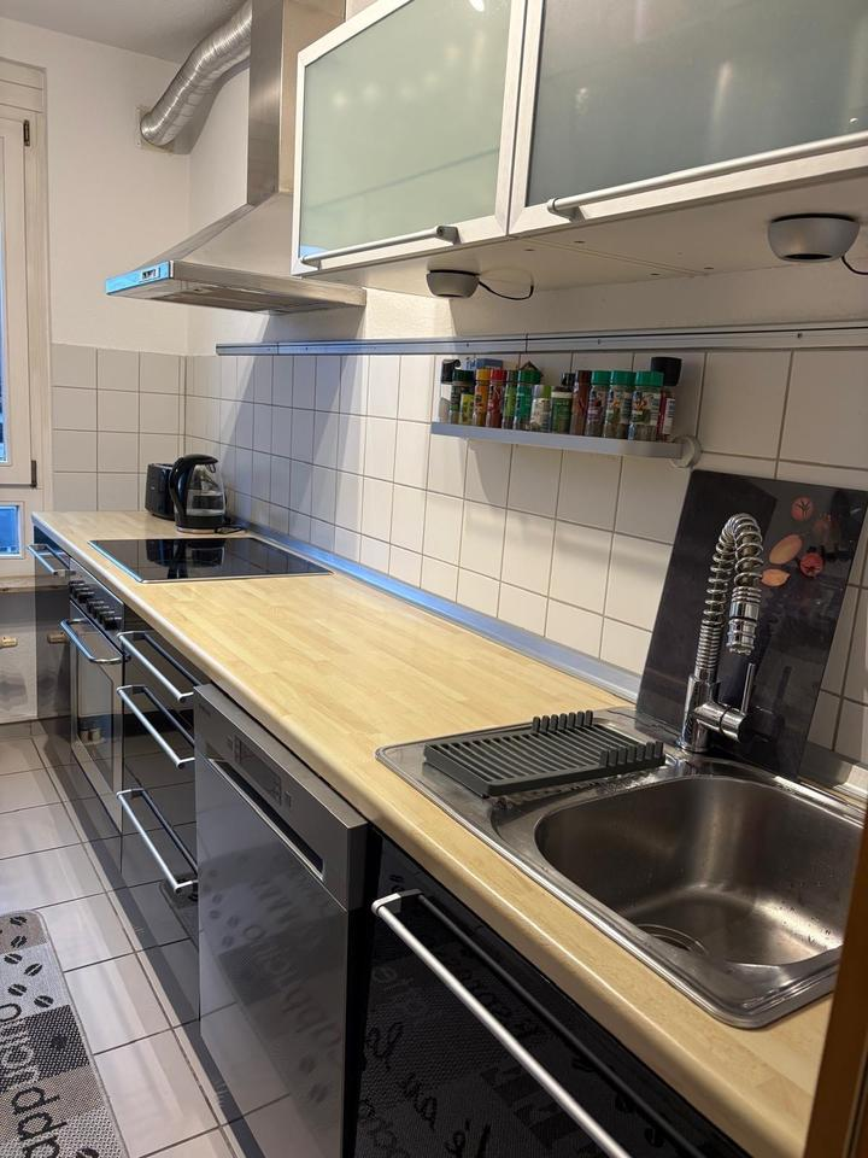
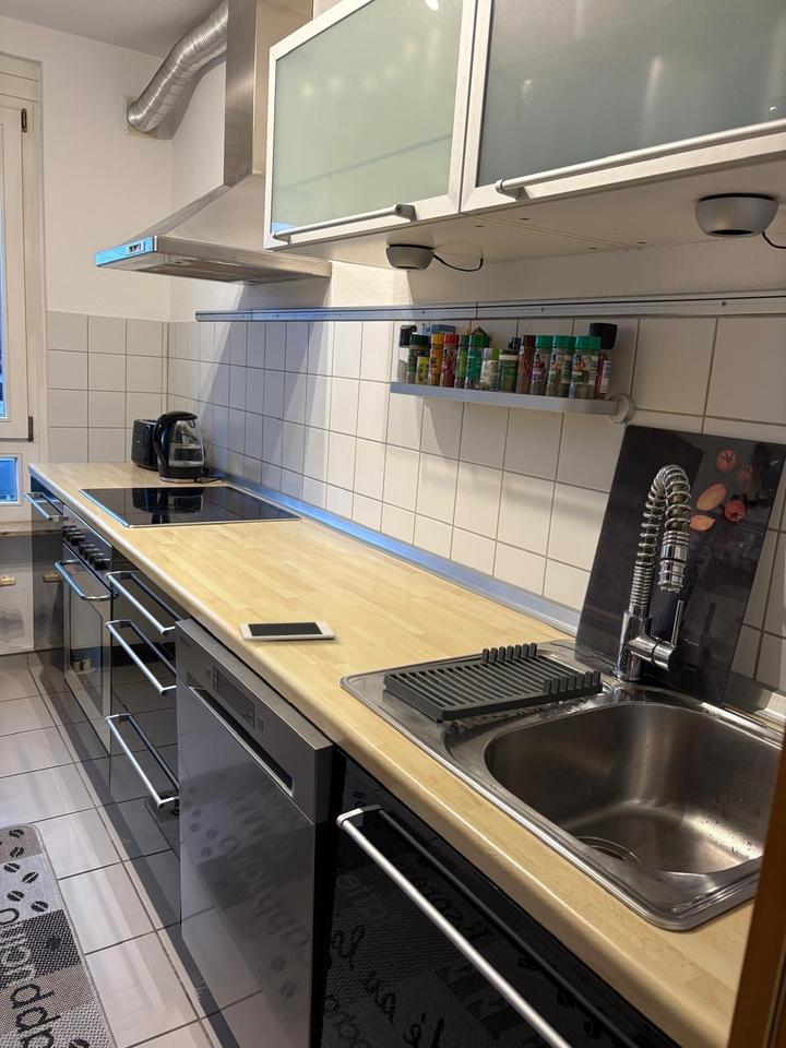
+ cell phone (286, 630)
